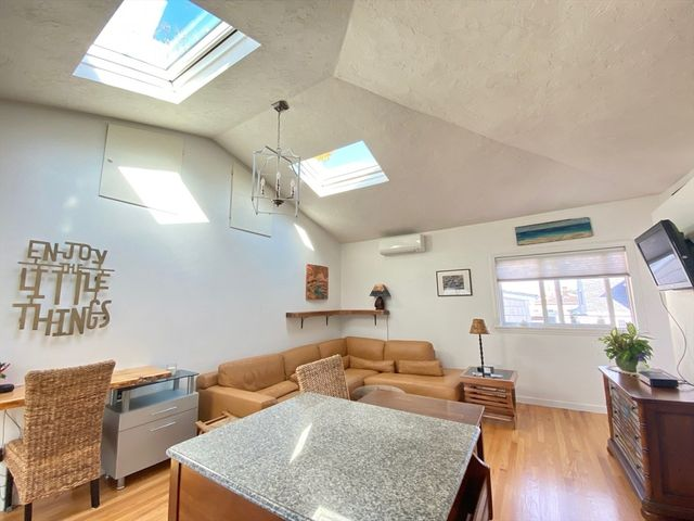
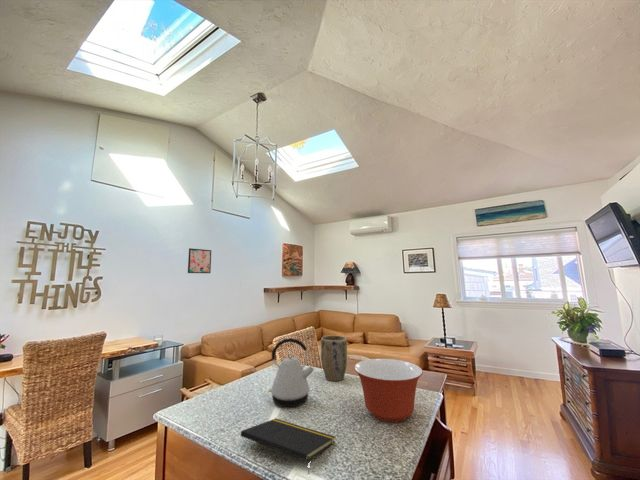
+ notepad (288, 436)
+ plant pot (334, 357)
+ mixing bowl (388, 390)
+ kettle (291, 369)
+ wall art (200, 261)
